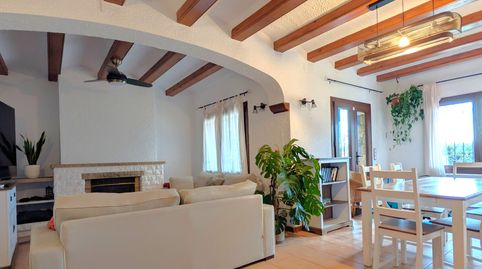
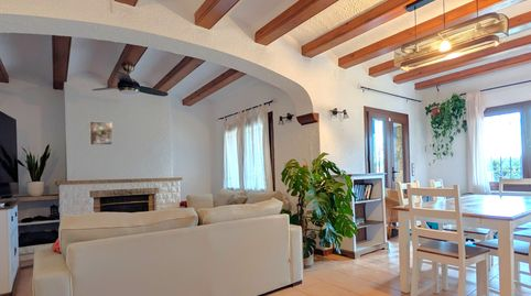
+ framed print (100, 133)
